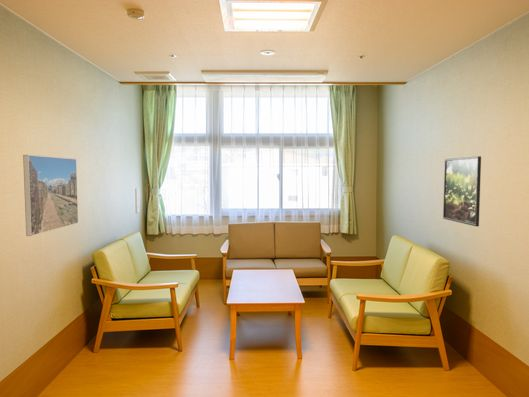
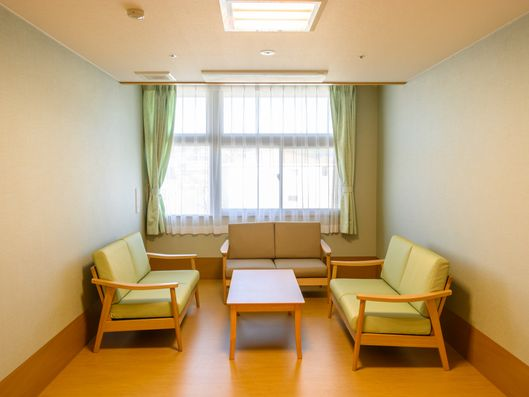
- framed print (54, 193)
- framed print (460, 190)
